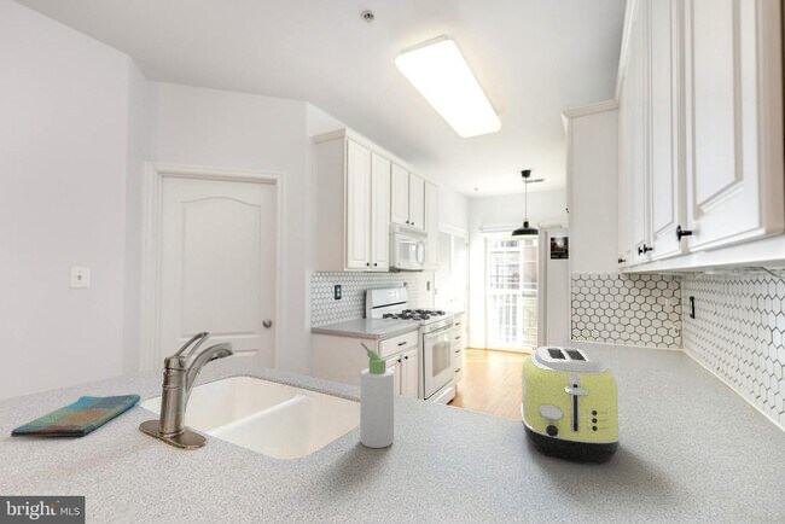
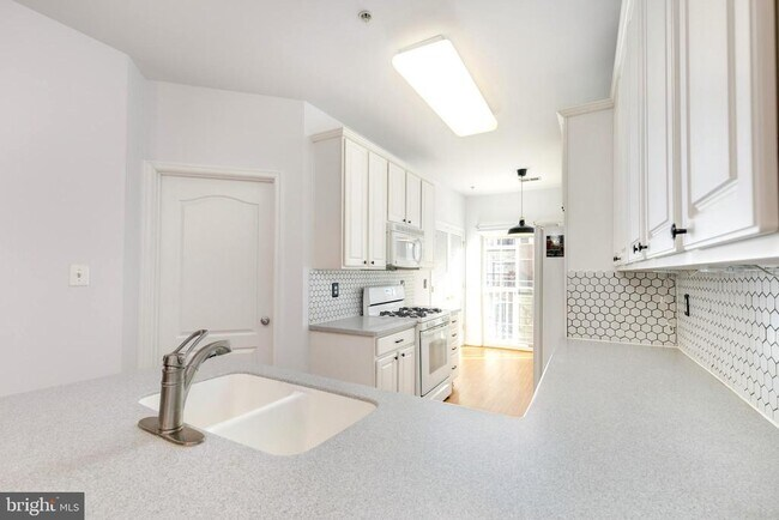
- dish towel (83, 413)
- bottle (374, 391)
- toaster (566, 397)
